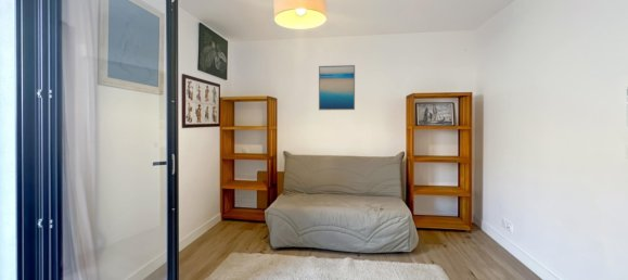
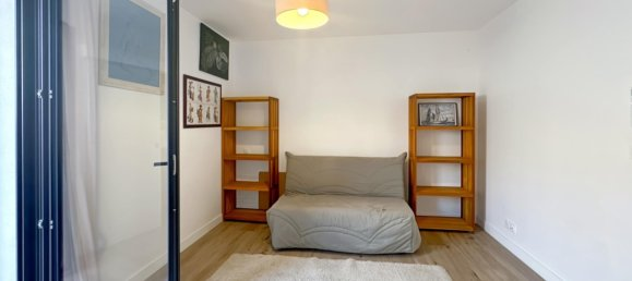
- wall art (336, 88)
